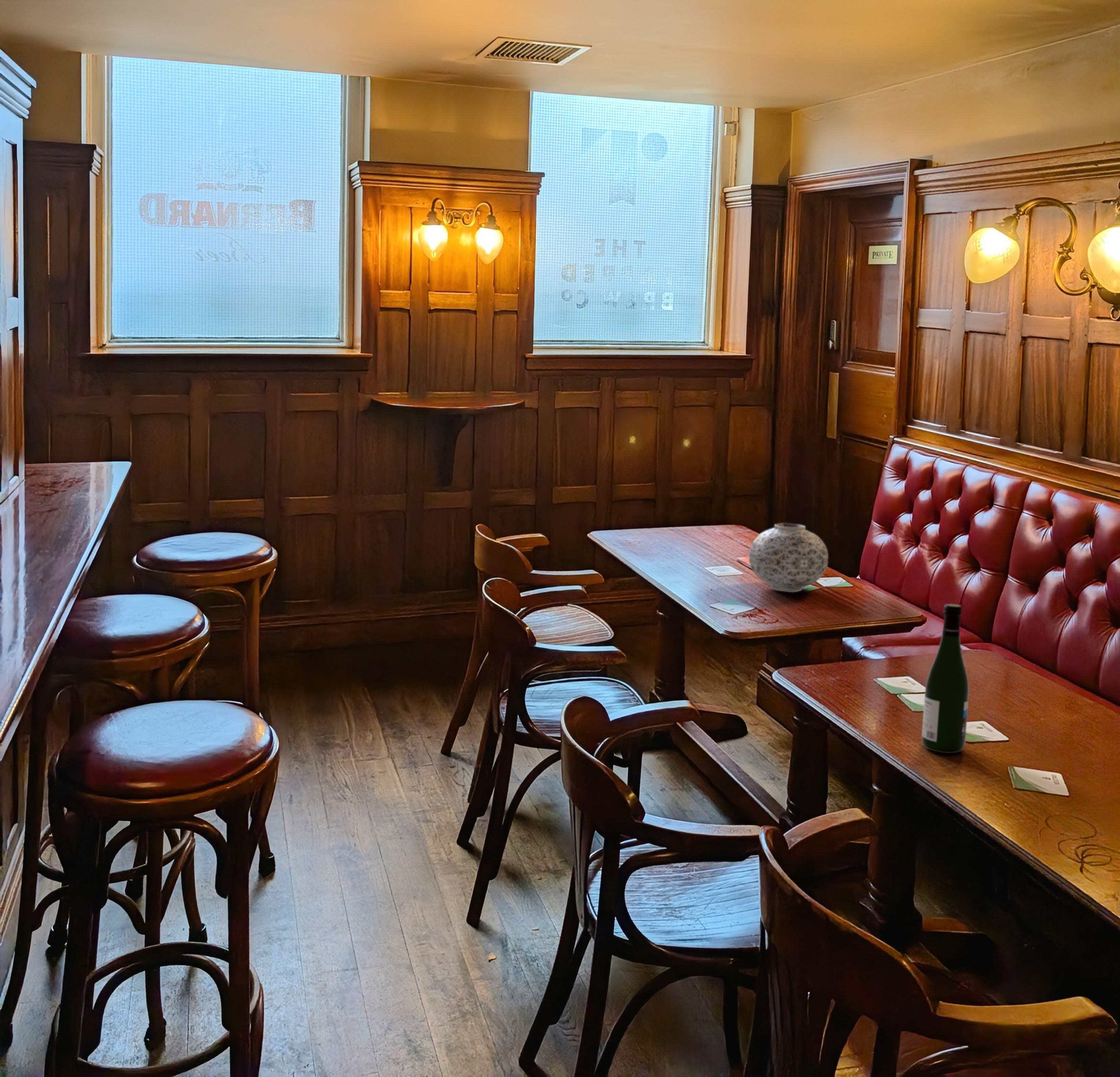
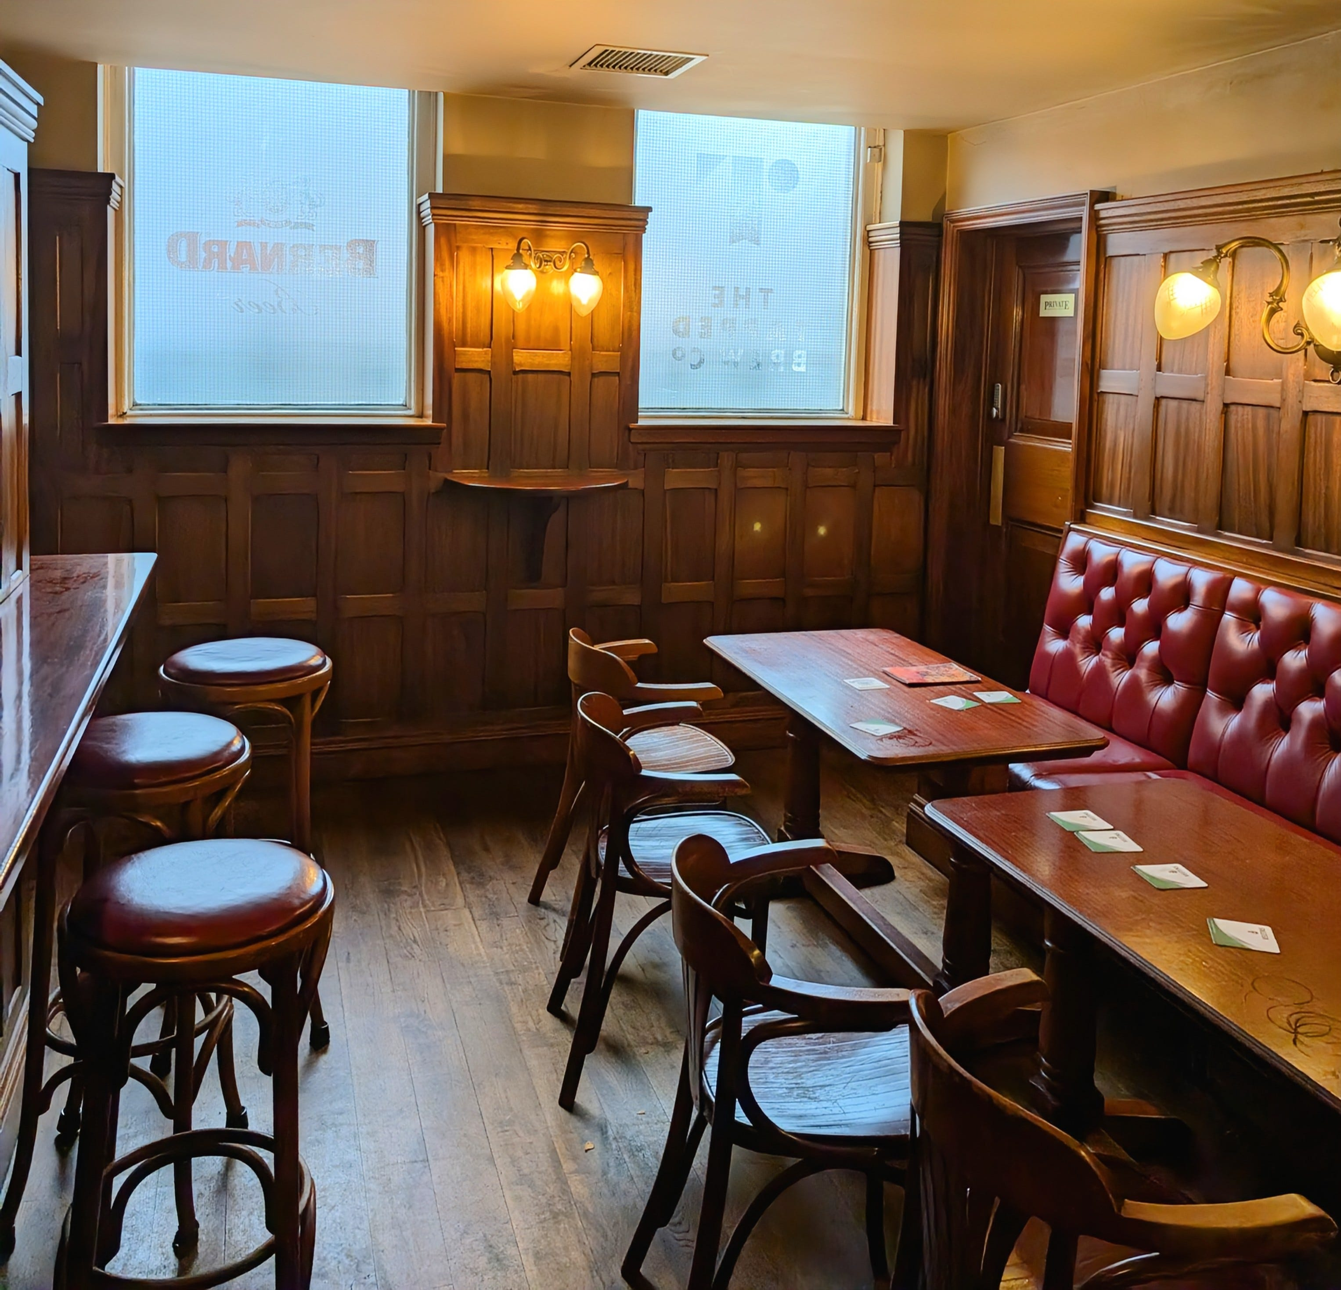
- vase (788, 557)
- beer bottle (948, 677)
